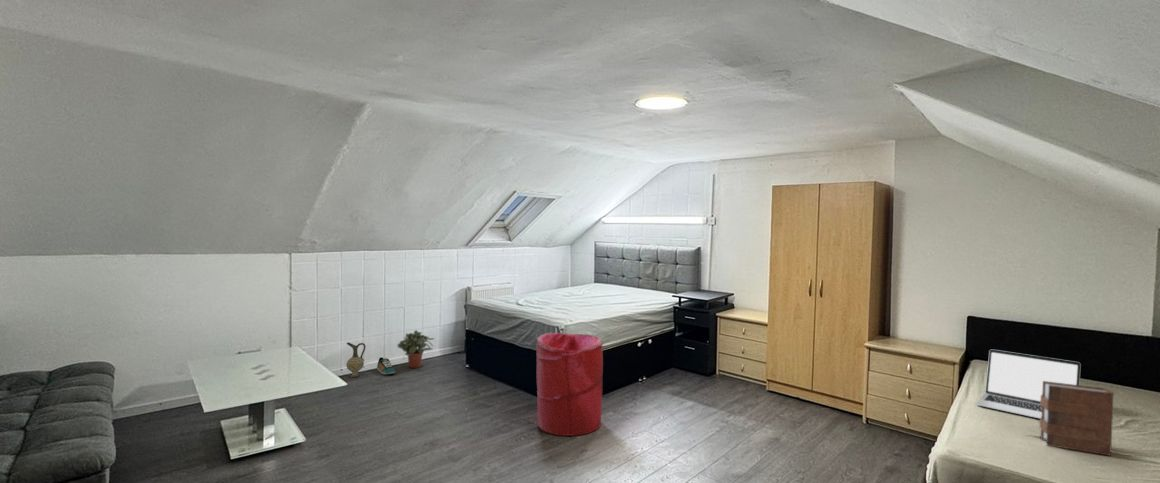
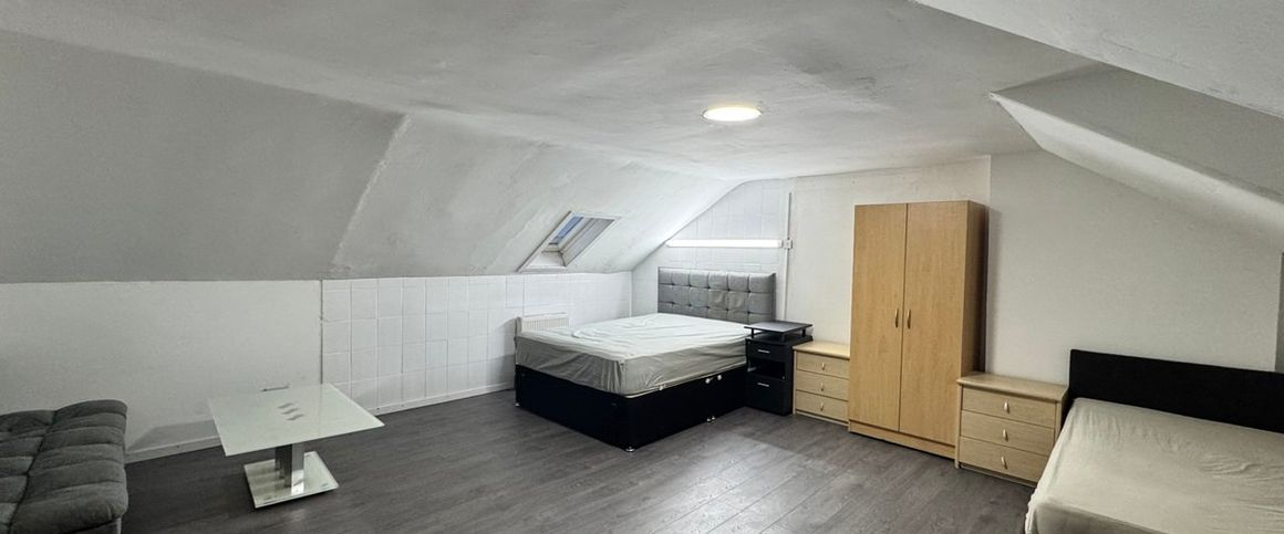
- ceramic jug (356, 358)
- sneaker (385, 365)
- potted plant (415, 348)
- laptop (1027, 384)
- laundry hamper (569, 380)
- book (1076, 417)
